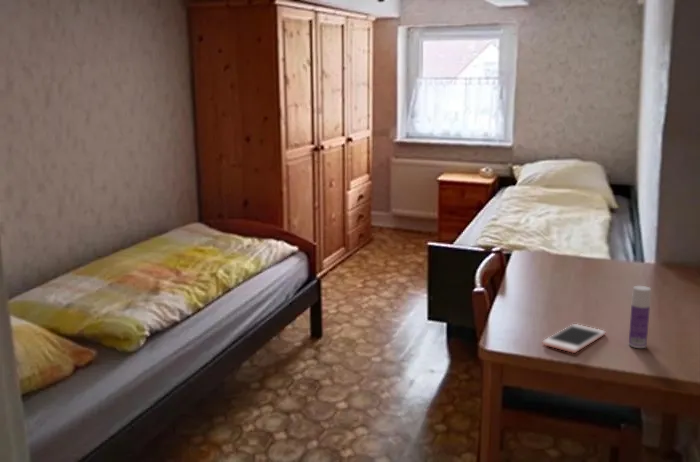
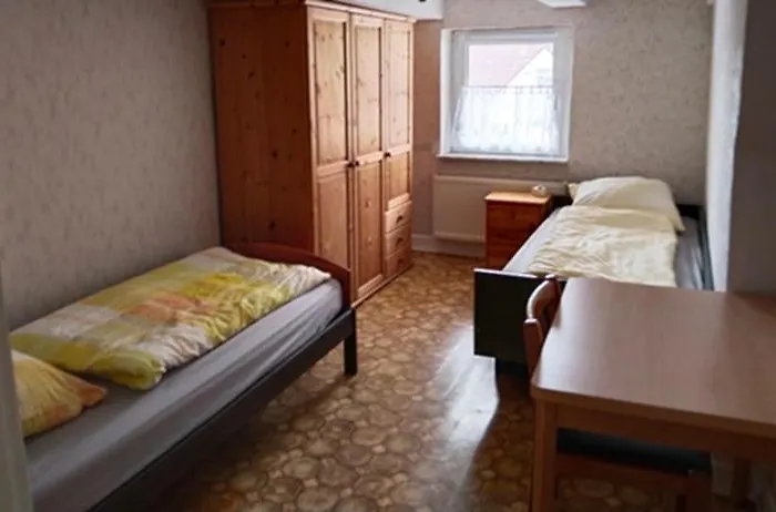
- cell phone (574, 337)
- bottle (639, 316)
